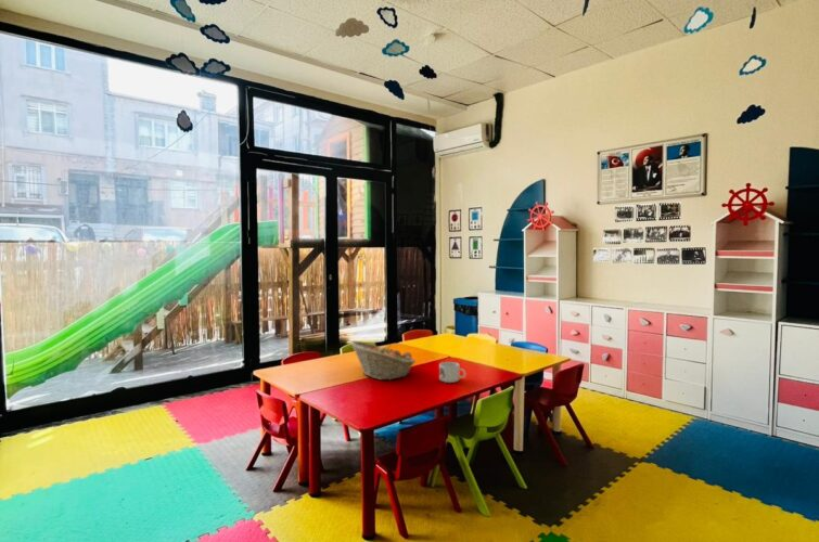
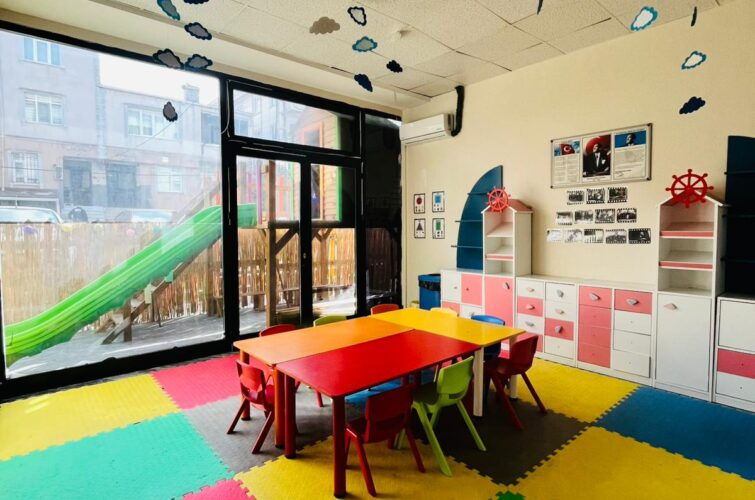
- fruit basket (382, 357)
- mug (452, 372)
